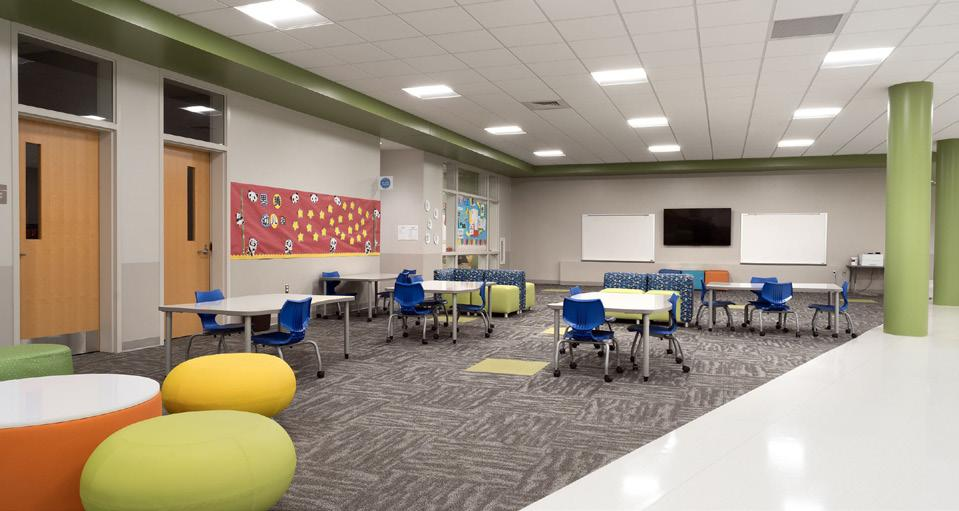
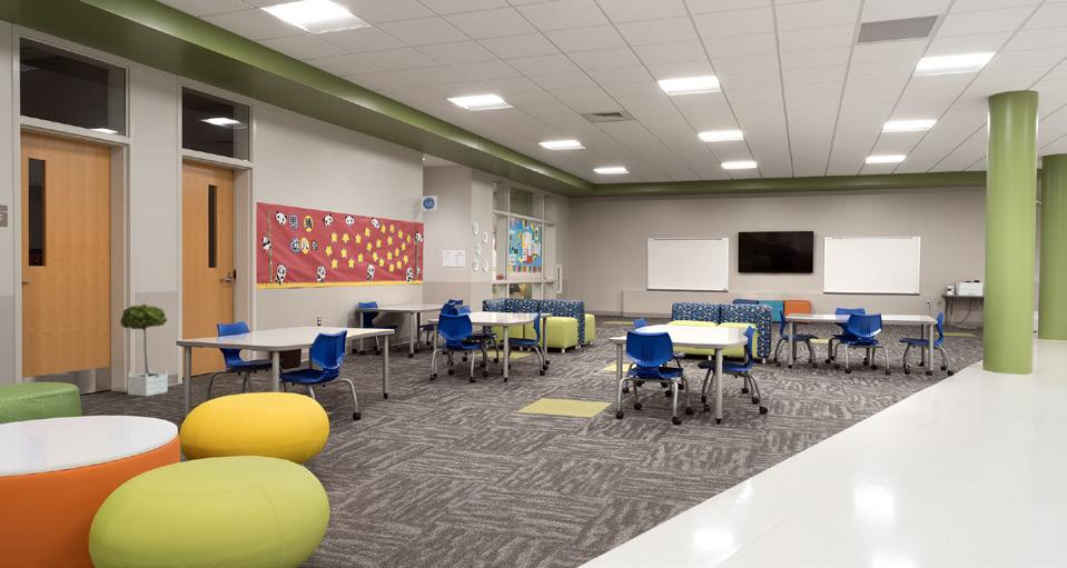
+ potted tree (145, 348)
